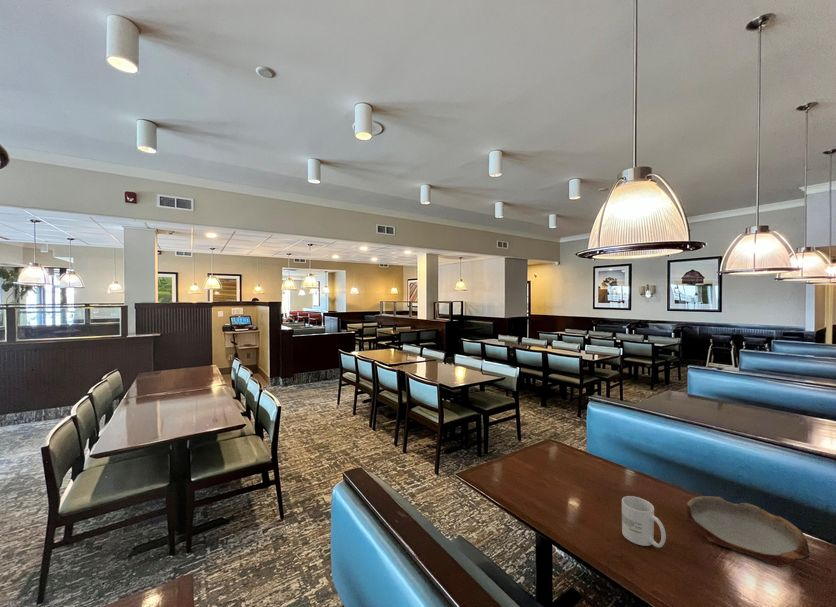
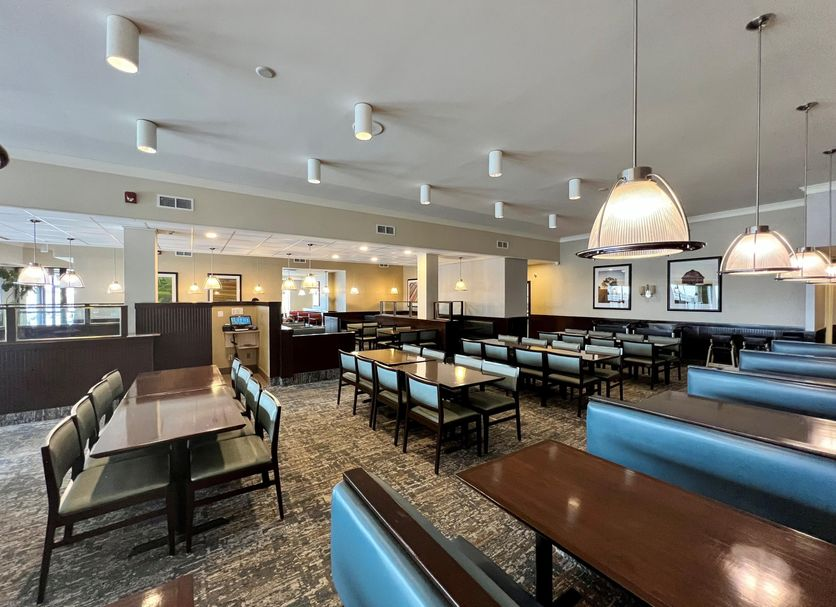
- mug (643, 522)
- bowl (743, 526)
